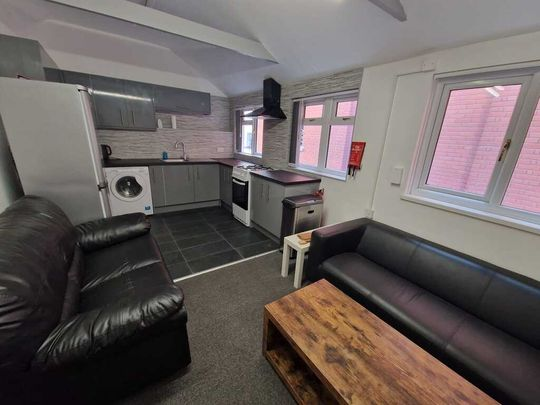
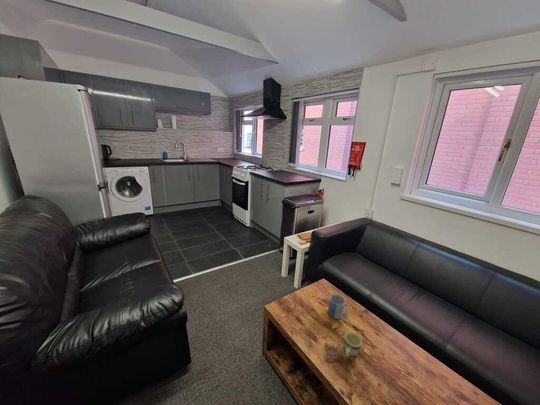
+ mug (350, 347)
+ mug (338, 307)
